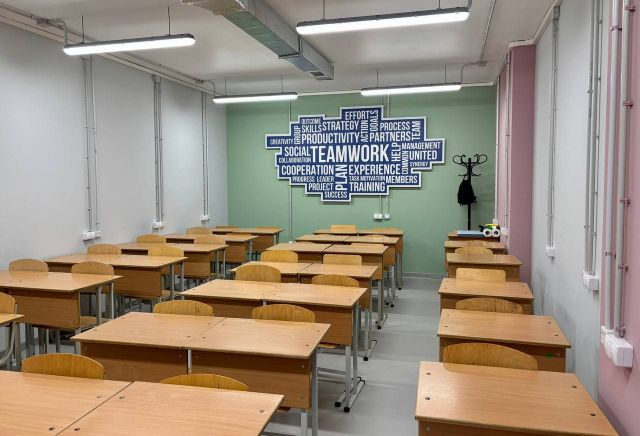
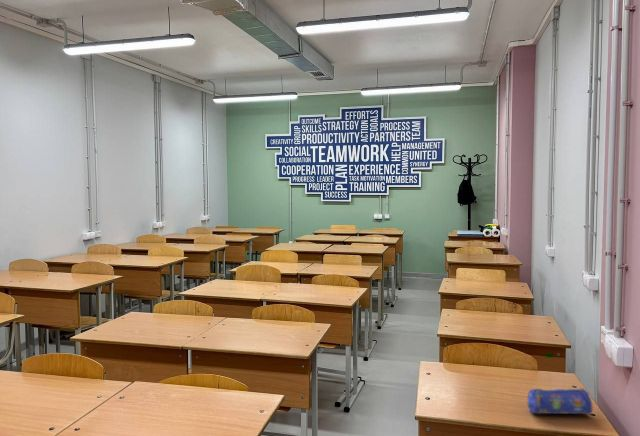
+ pencil case (559, 400)
